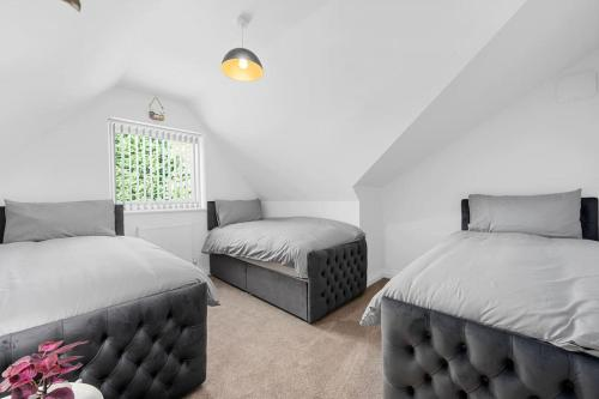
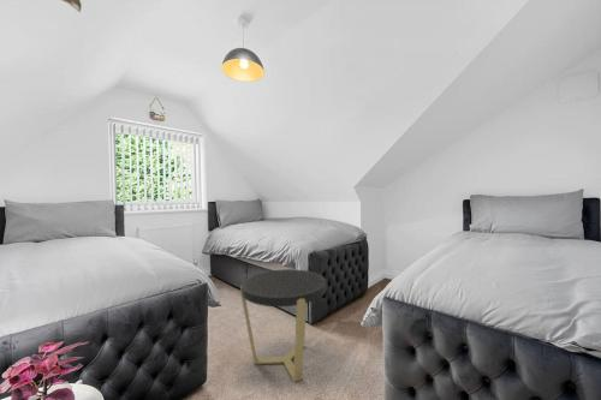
+ side table (296, 321)
